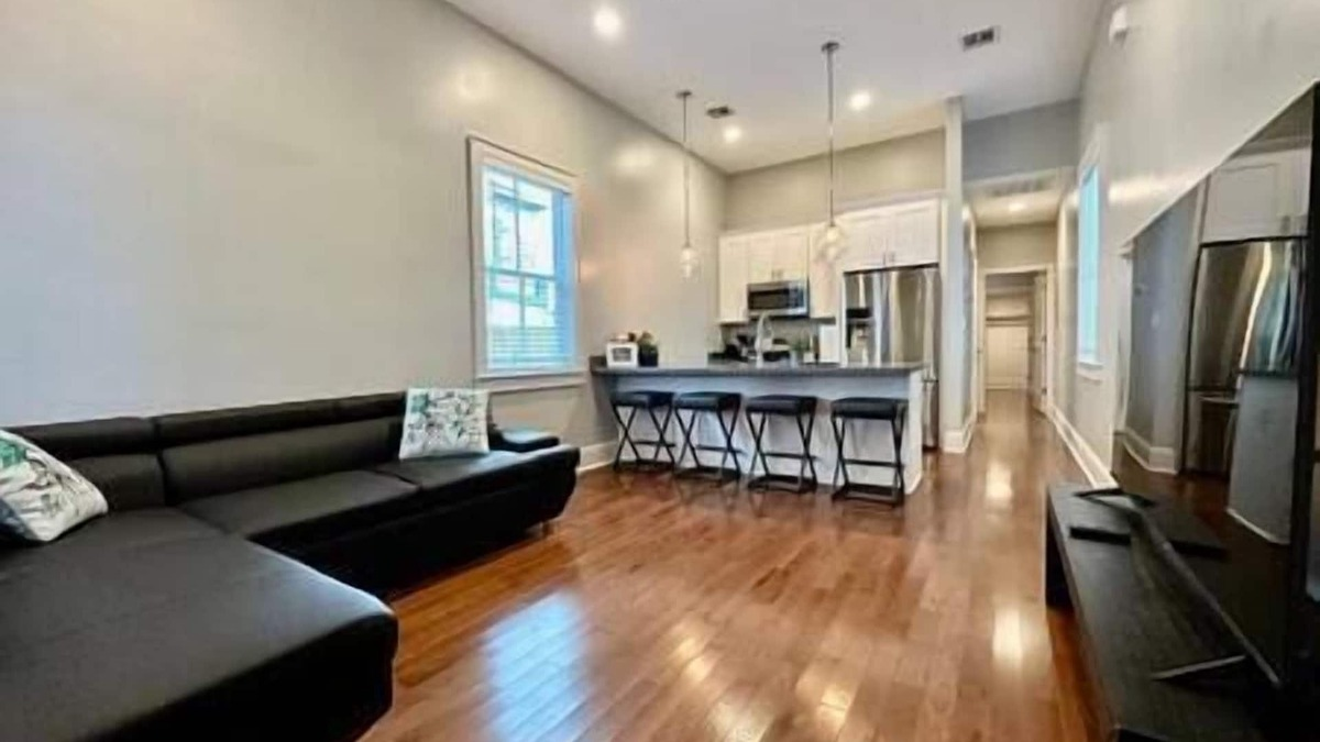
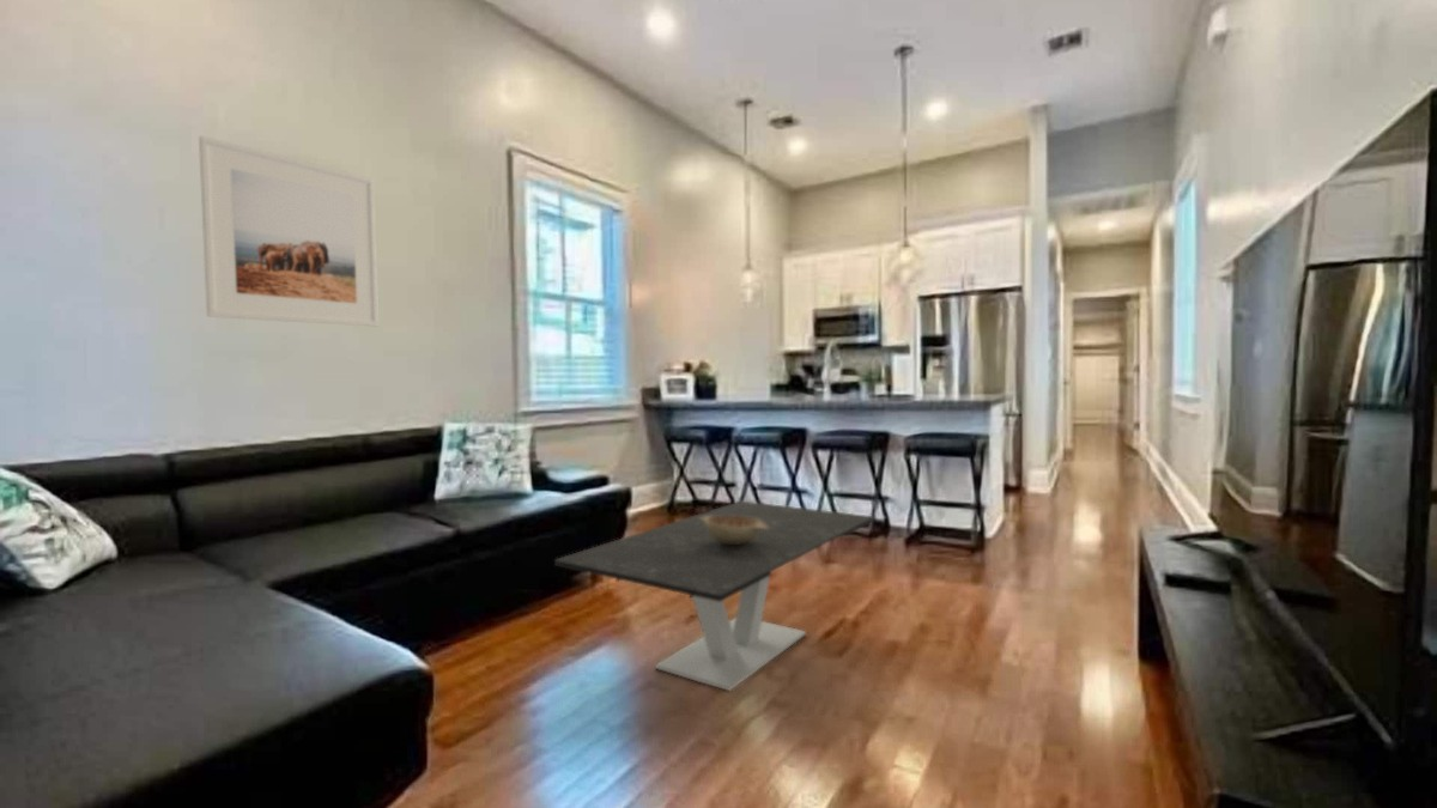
+ coffee table (734, 593)
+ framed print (297, 241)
+ decorative bowl (733, 530)
